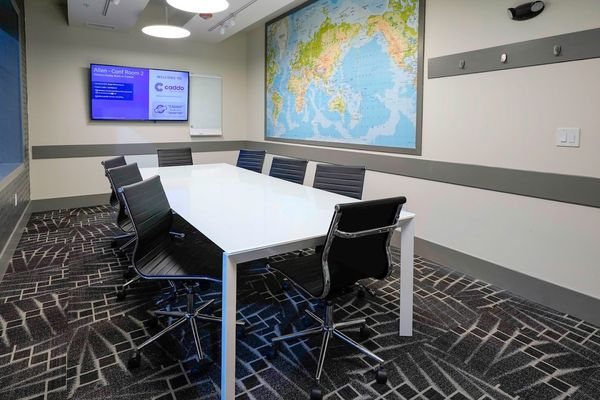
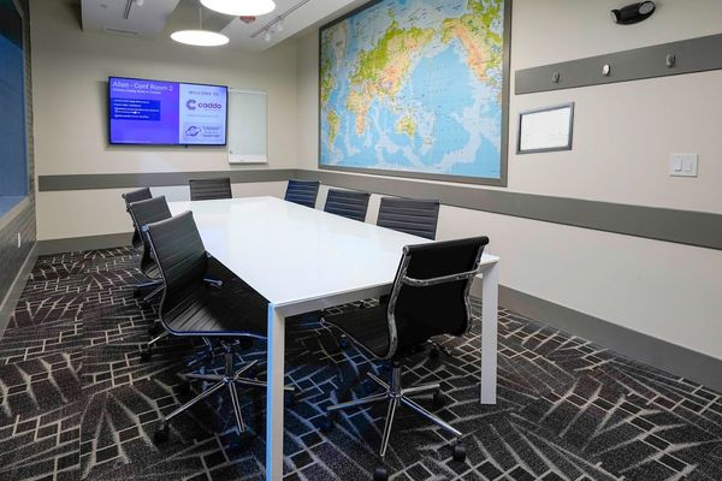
+ wall art (543, 130)
